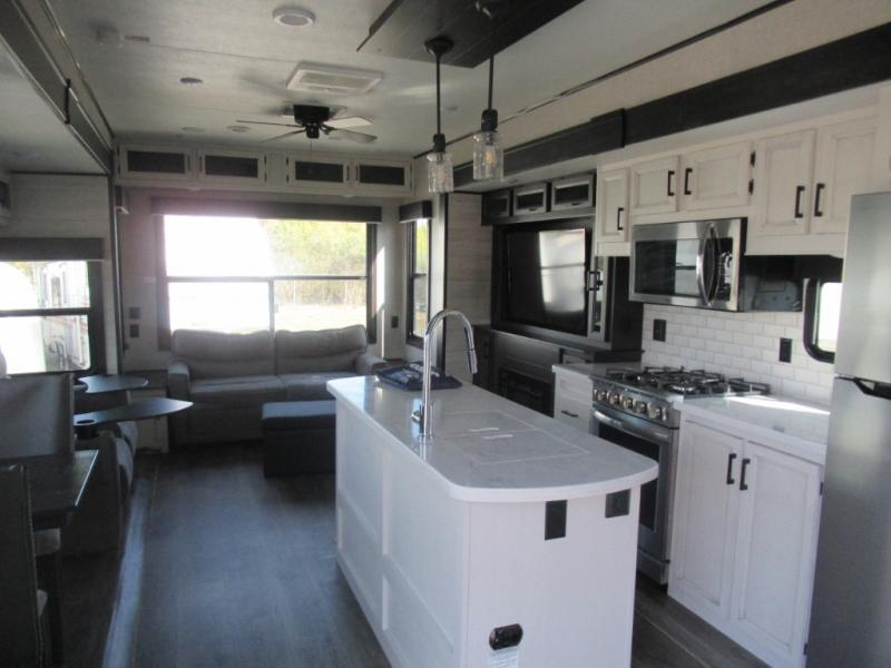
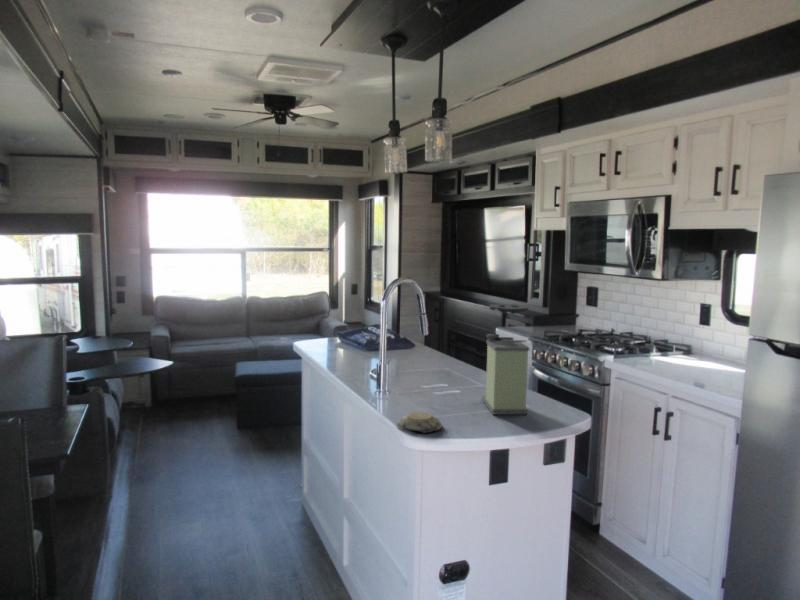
+ coffee grinder (505, 356)
+ decorative bowl (419, 420)
